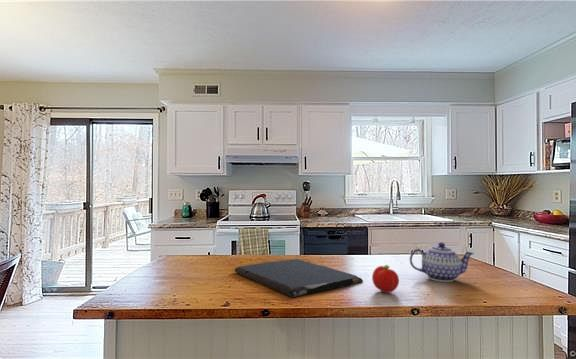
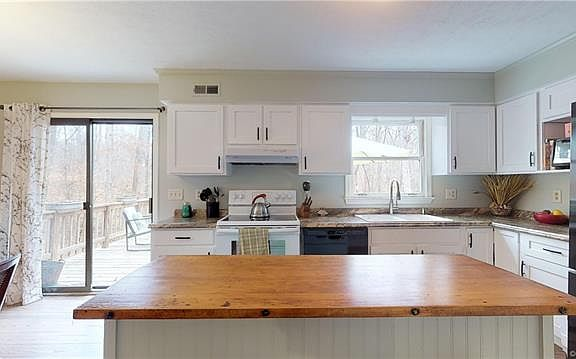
- cutting board (295, 273)
- teapot (441, 260)
- fruit (385, 277)
